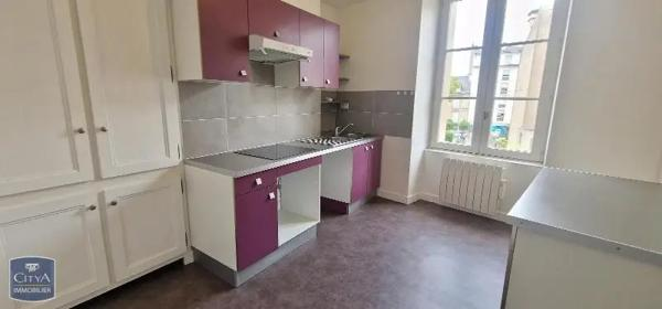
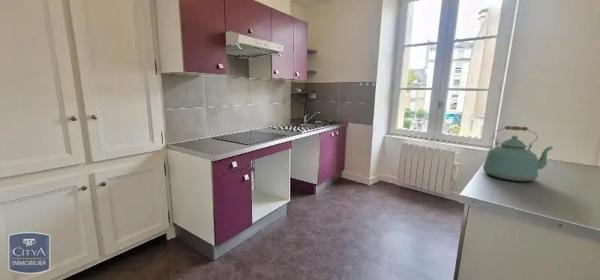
+ kettle (517, 152)
